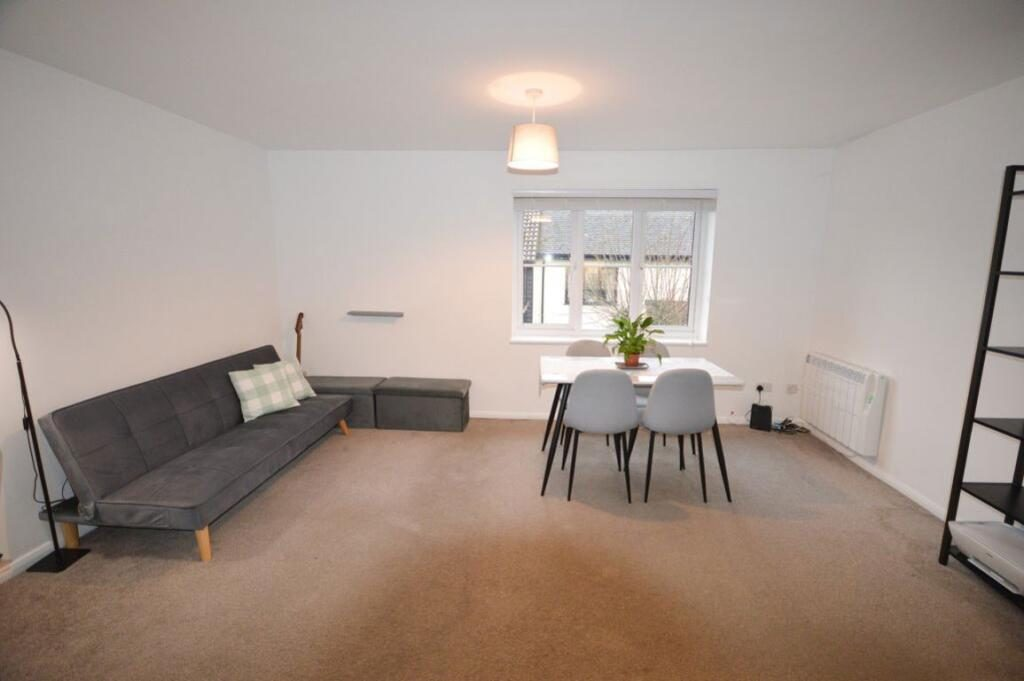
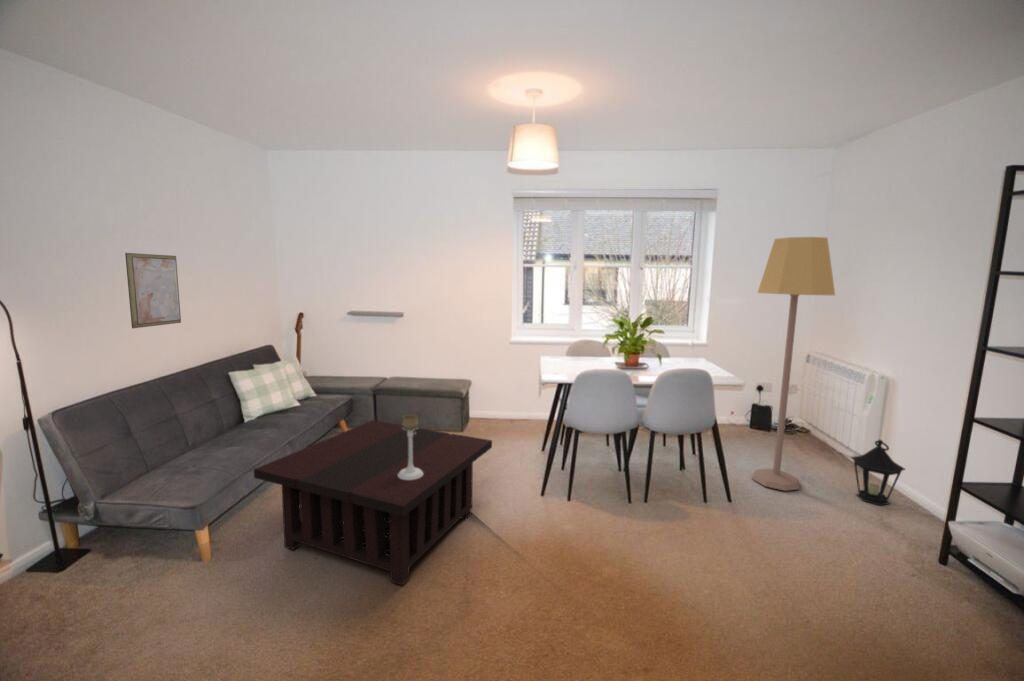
+ coffee table (384, 492)
+ lamp (787, 364)
+ lantern (876, 469)
+ candle holder (410, 445)
+ wall art (156, 290)
